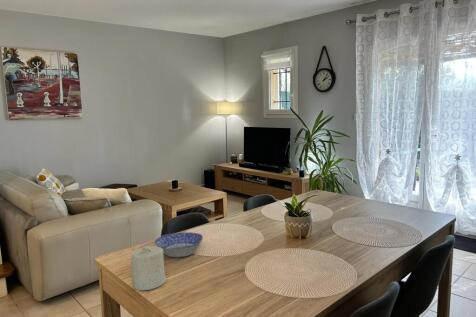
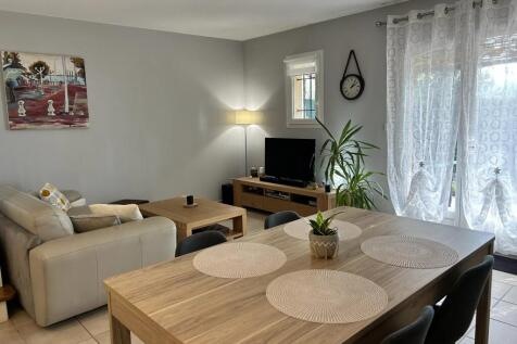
- candle (148, 264)
- bowl (179, 245)
